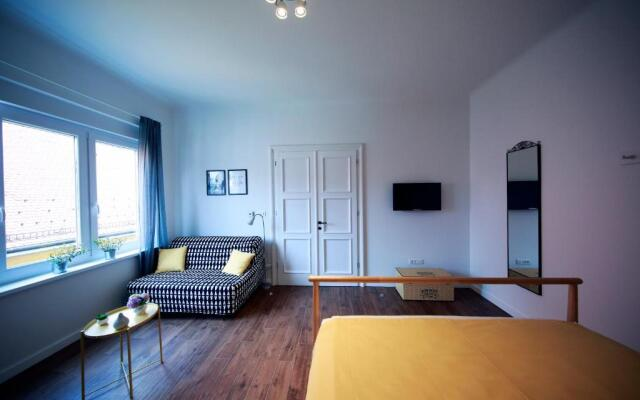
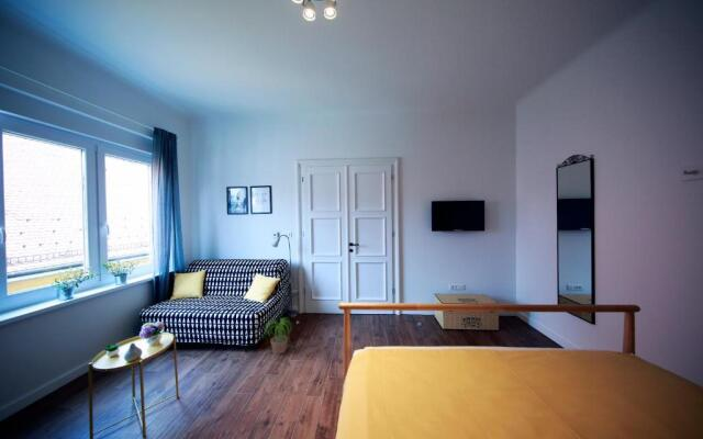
+ potted plant (278, 335)
